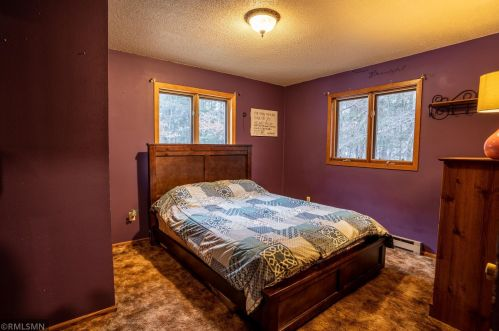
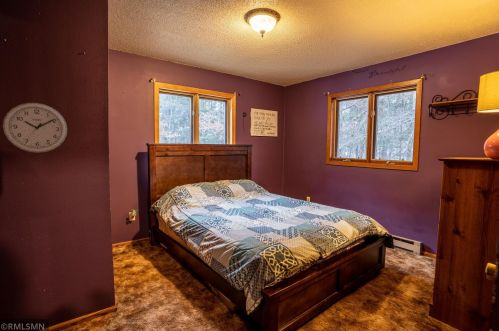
+ wall clock (36, 127)
